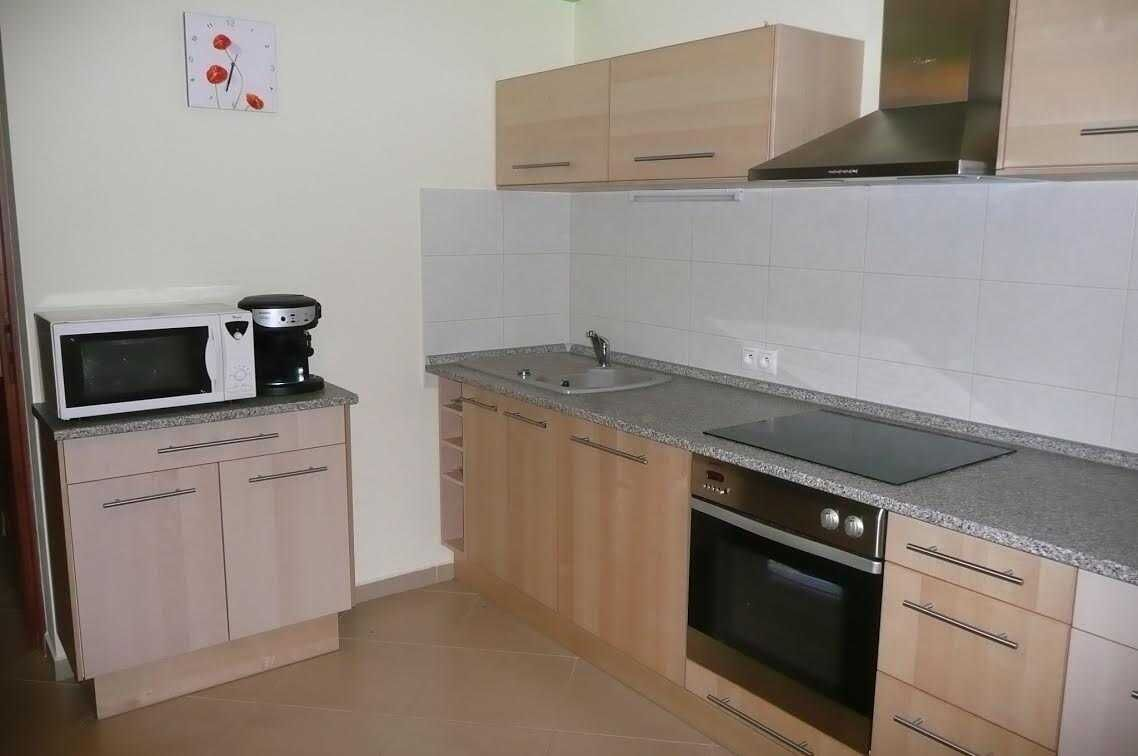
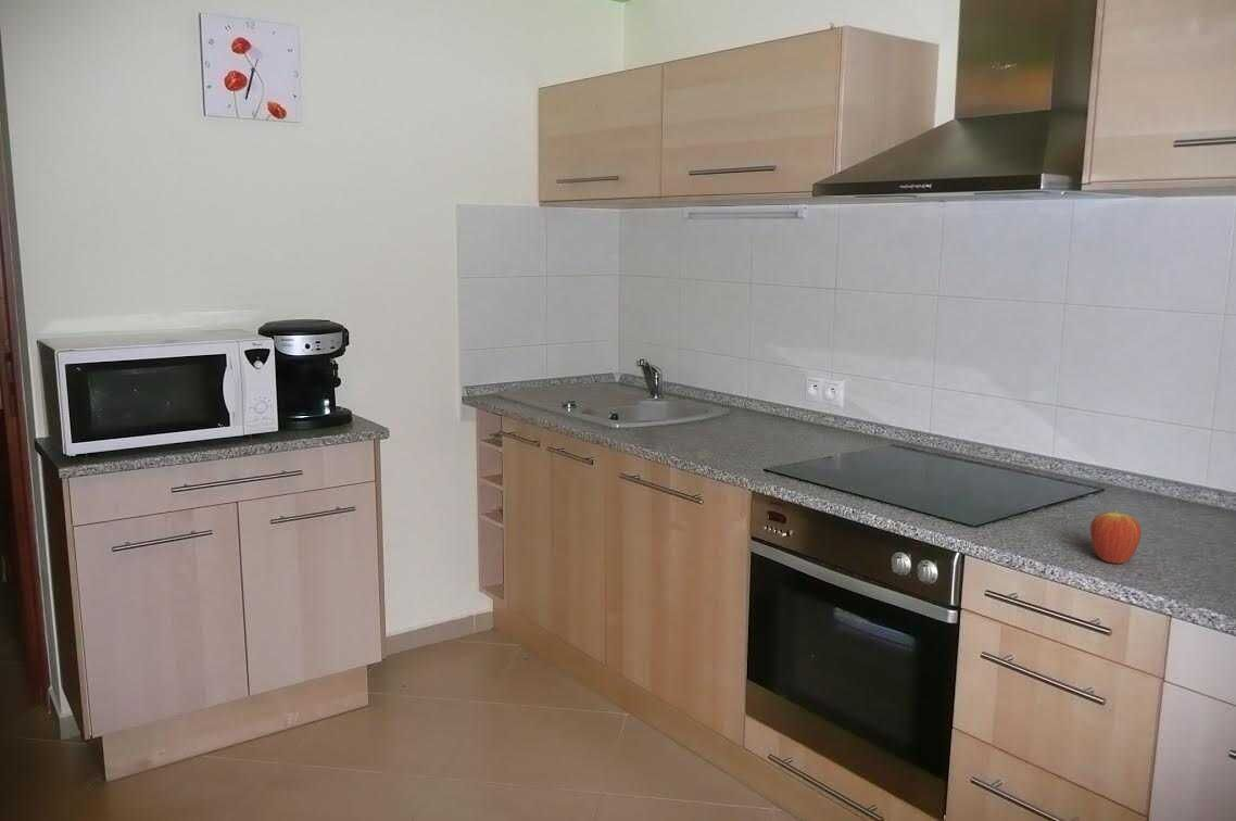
+ fruit (1114, 534)
